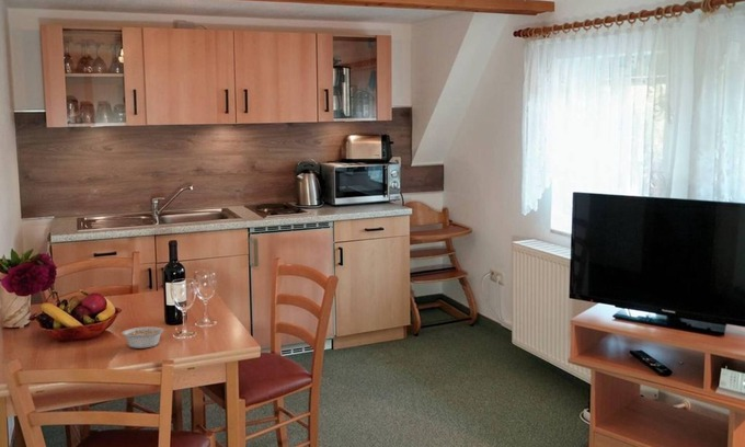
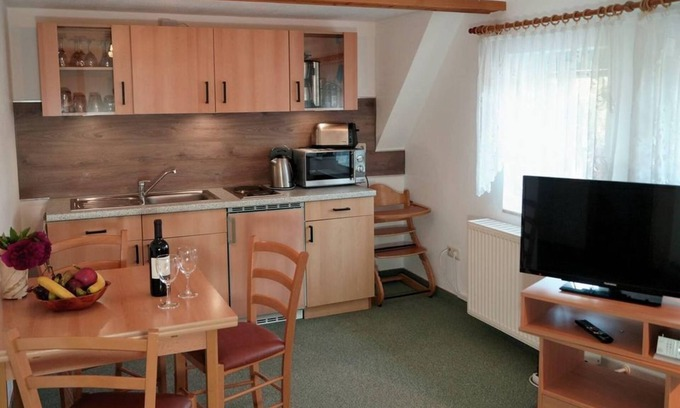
- legume (145, 336)
